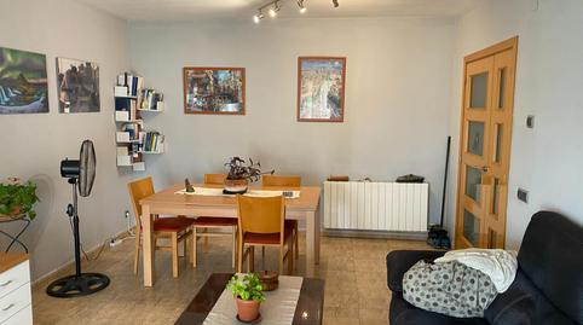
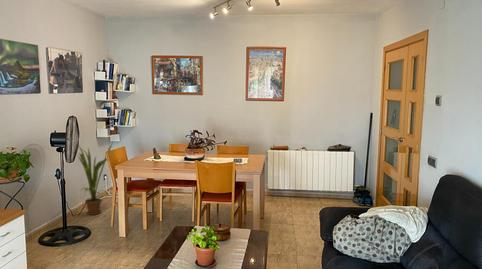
+ house plant (88, 177)
